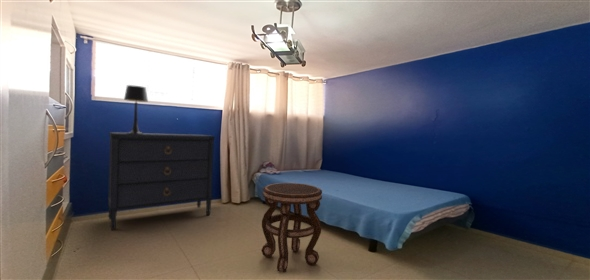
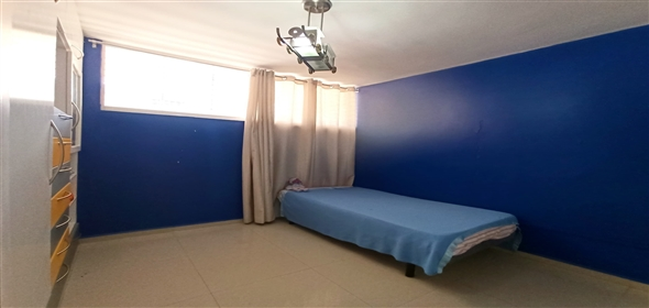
- dresser (163, 175)
- table lamp (135, 110)
- side table (288, 222)
